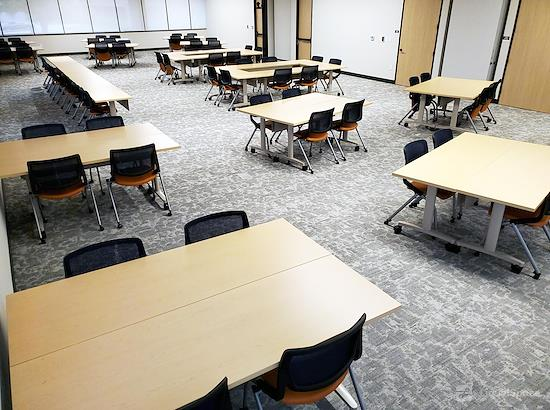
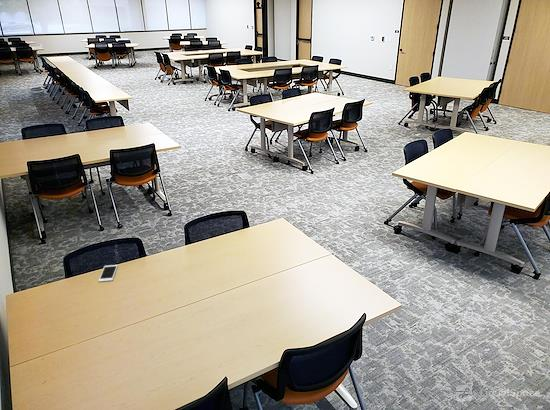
+ cell phone (108, 273)
